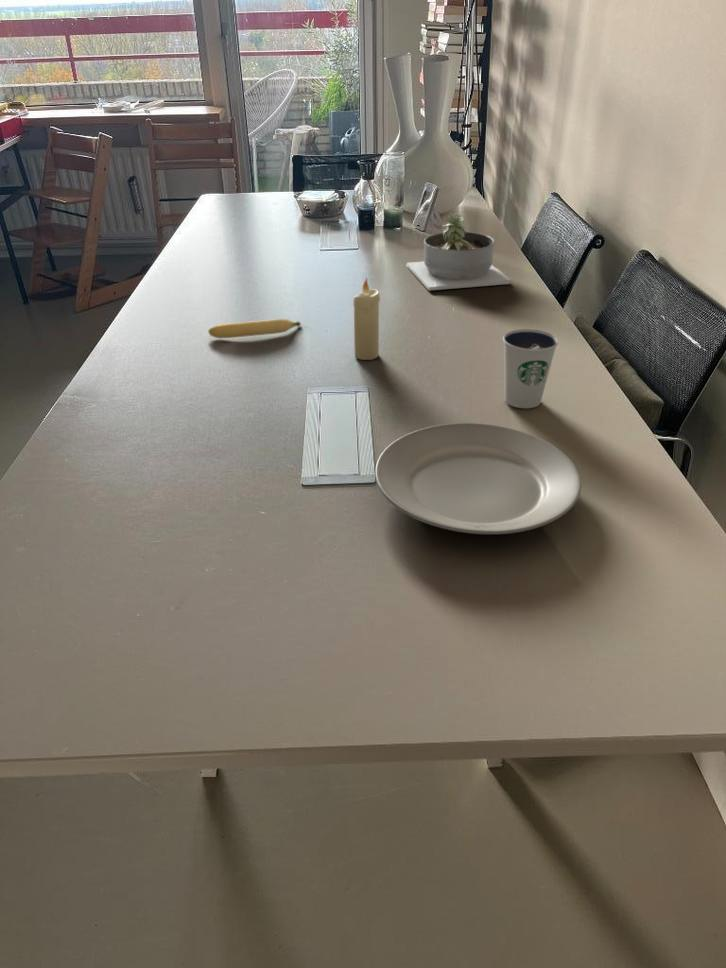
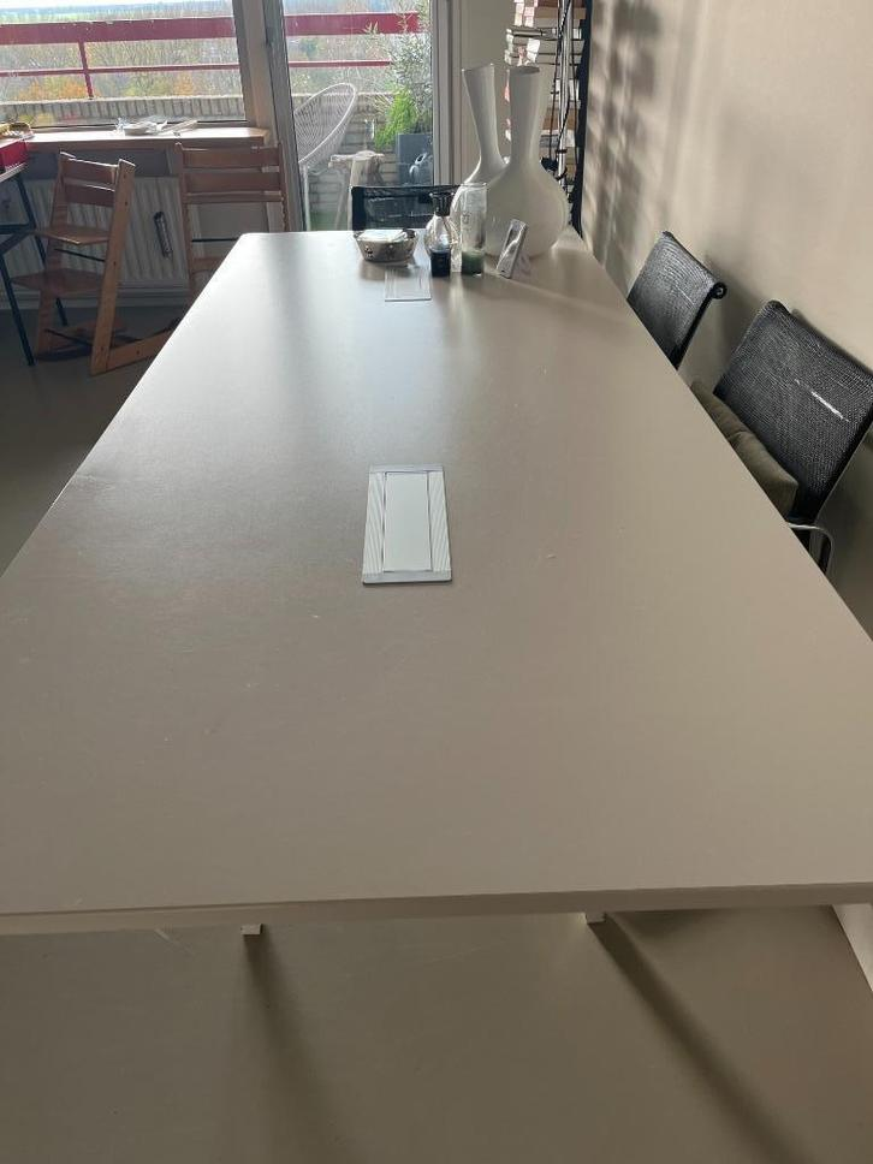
- succulent planter (458, 244)
- plate (475, 481)
- candle (366, 318)
- banana (254, 325)
- dixie cup (526, 370)
